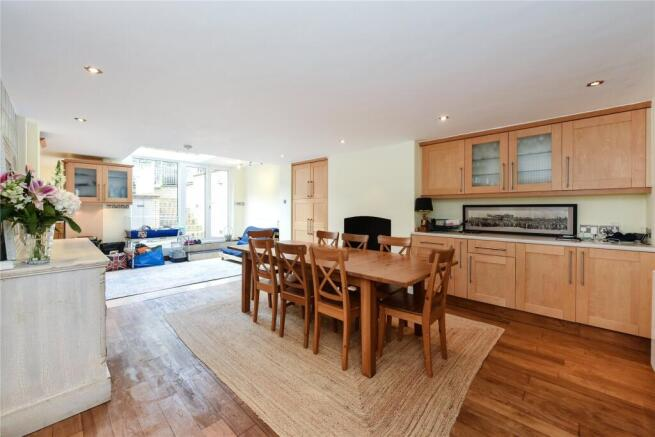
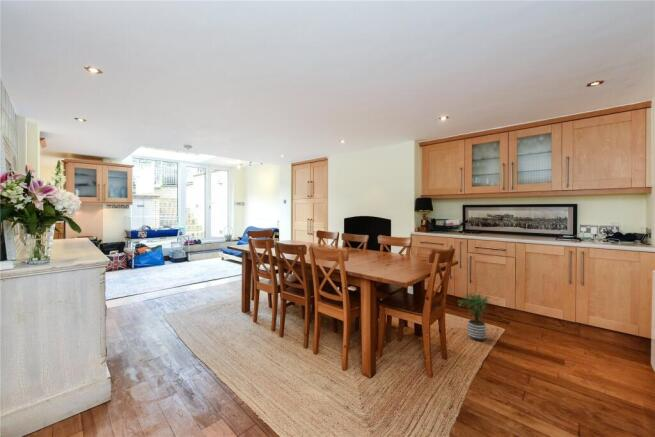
+ potted plant (475, 315)
